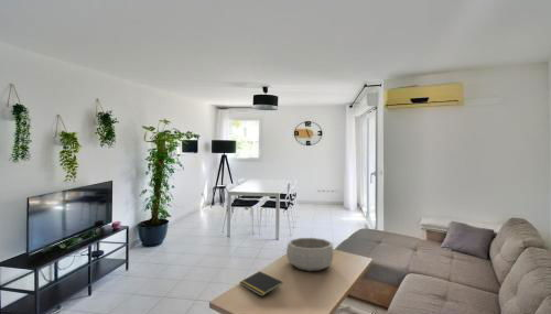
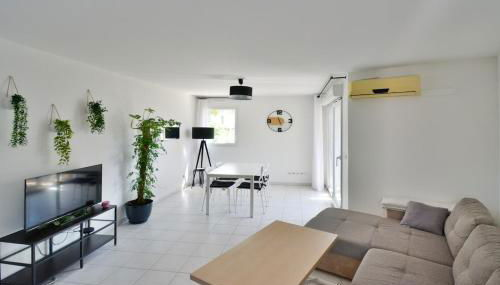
- notepad (260, 282)
- decorative bowl (310, 253)
